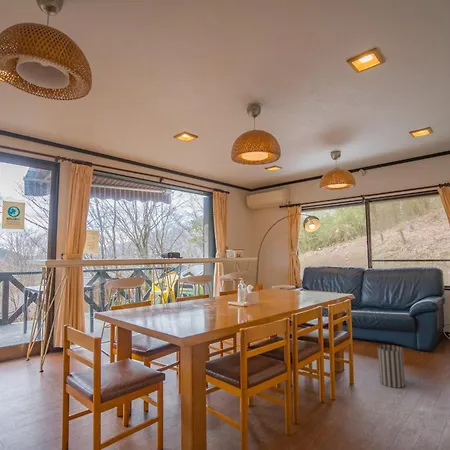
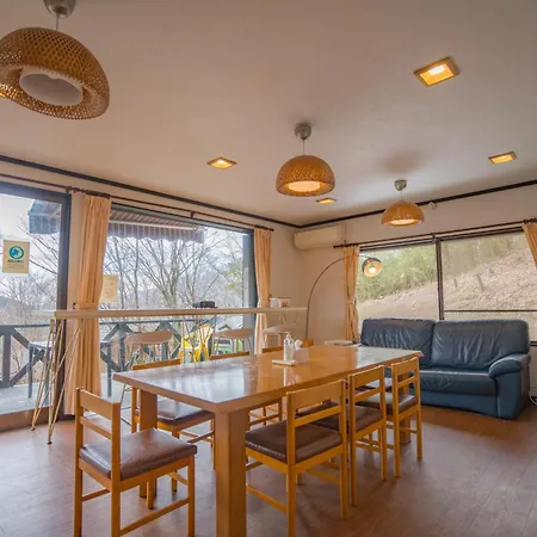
- wastebasket (391, 365)
